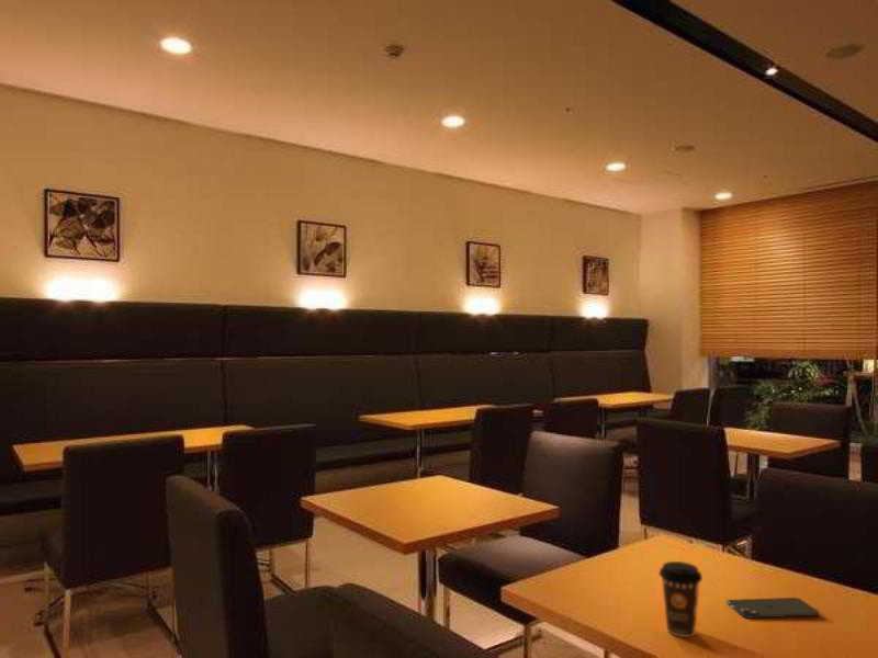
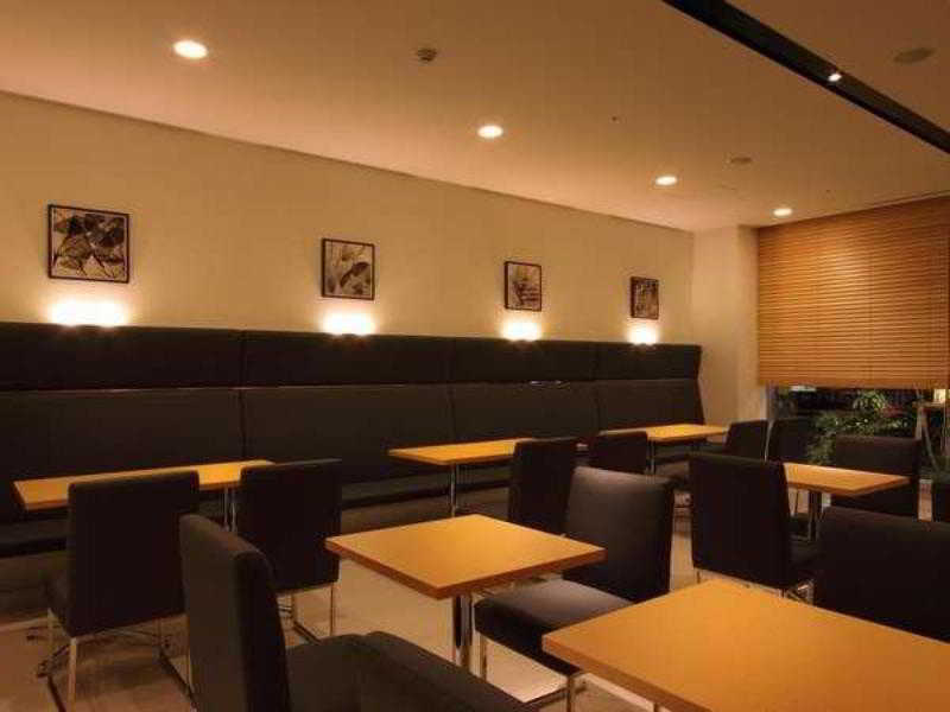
- coffee cup (680, 599)
- smartphone (772, 606)
